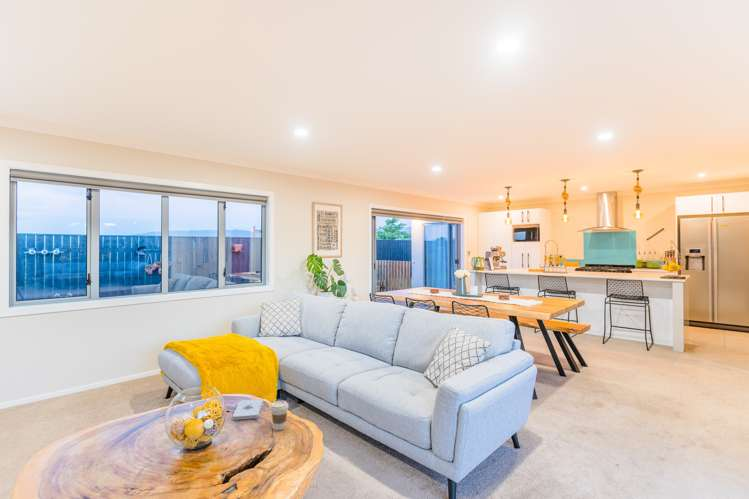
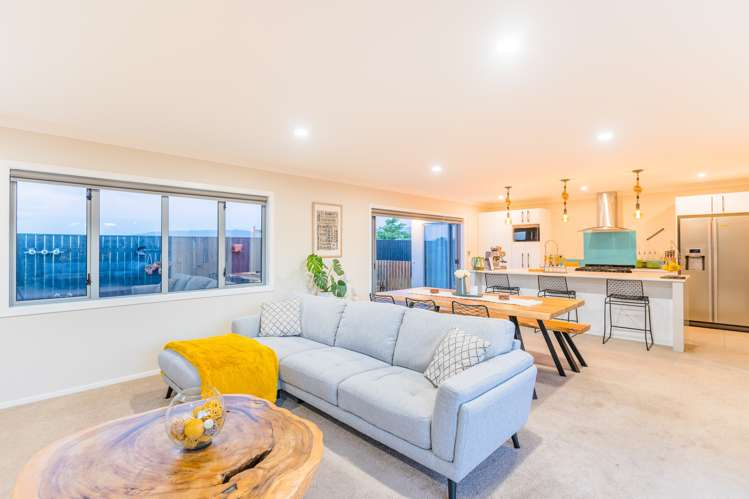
- notepad (248, 408)
- coffee cup (279, 415)
